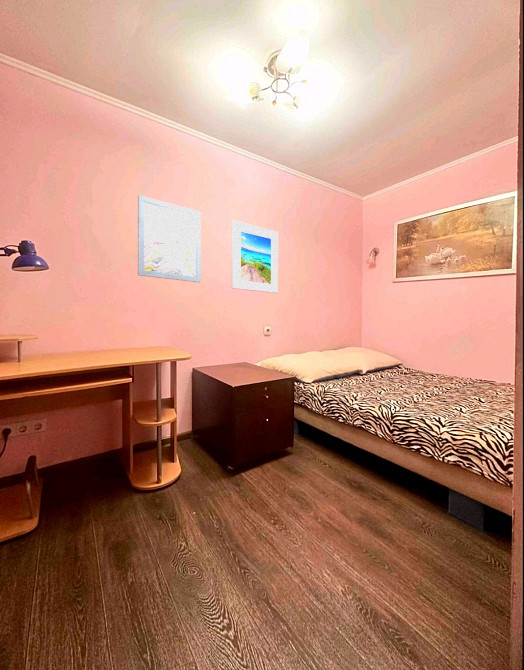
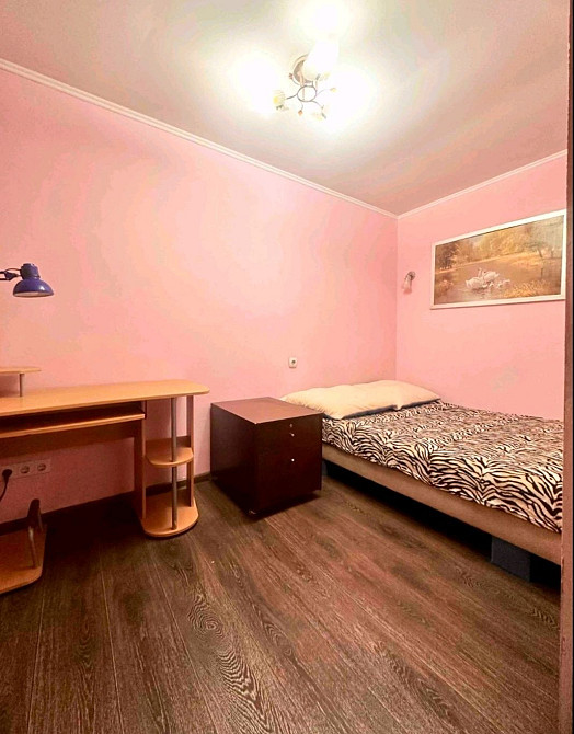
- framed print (256, 258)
- wall art (171, 241)
